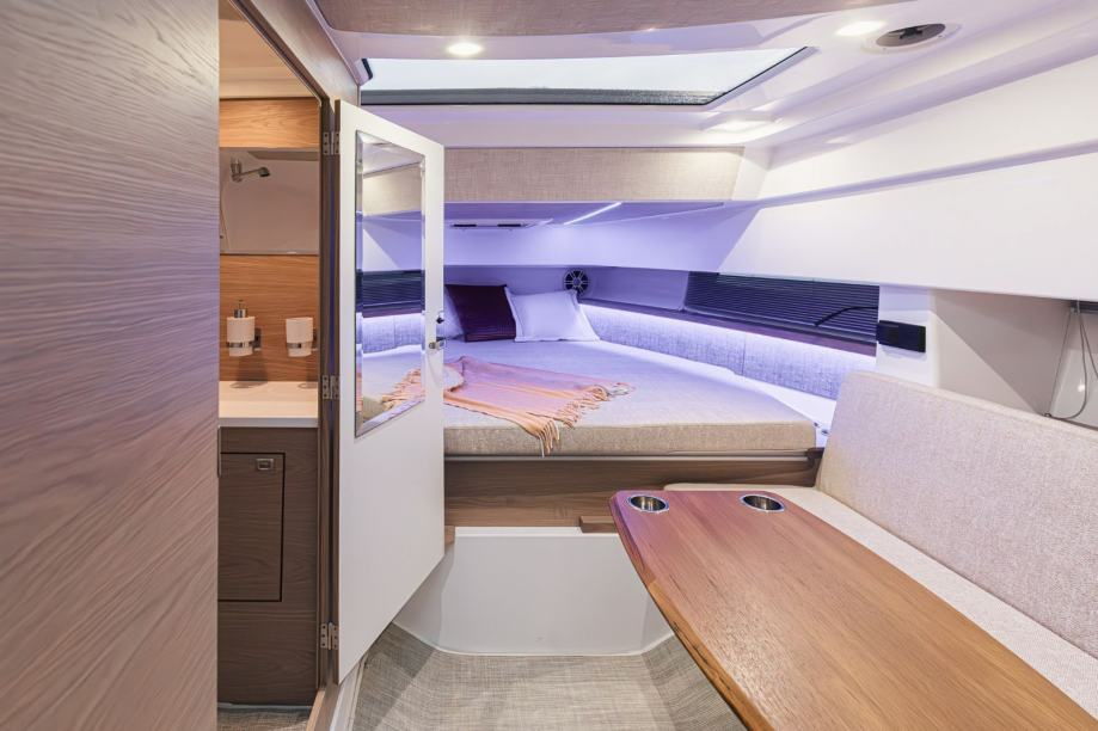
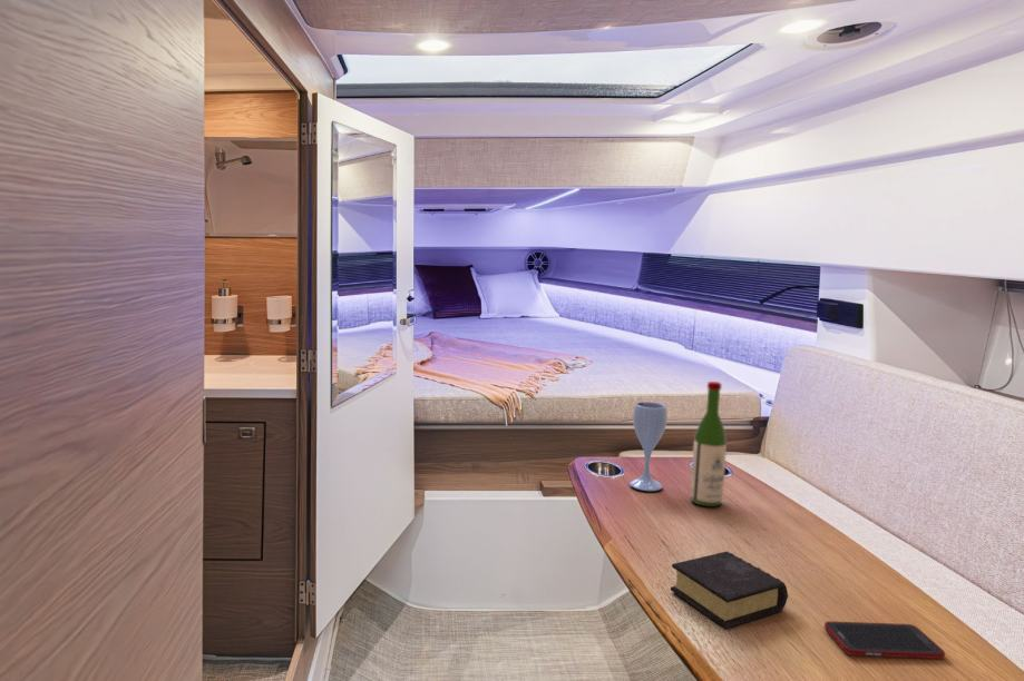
+ cell phone (881, 639)
+ book (729, 585)
+ wine bottle (710, 442)
+ cup (647, 445)
